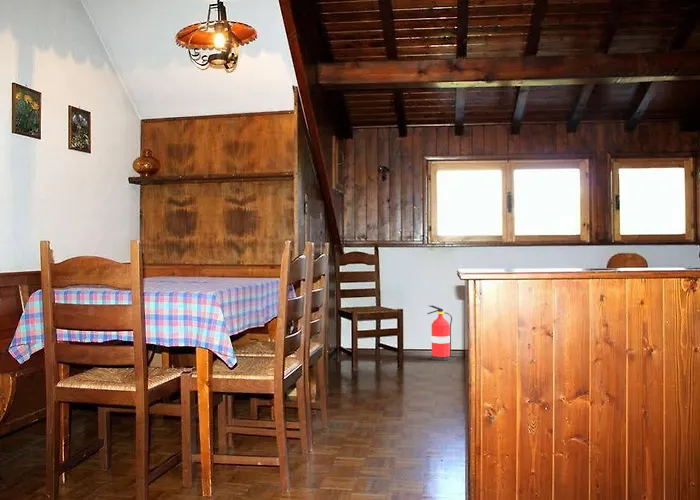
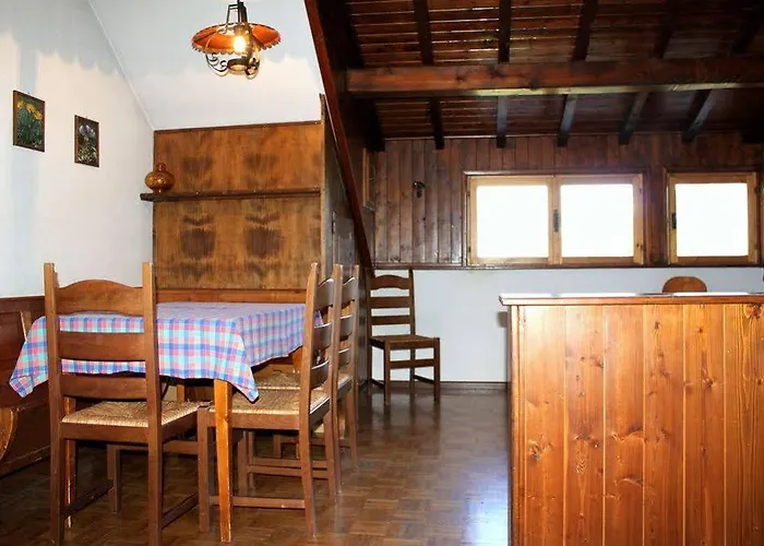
- fire extinguisher (439, 332)
